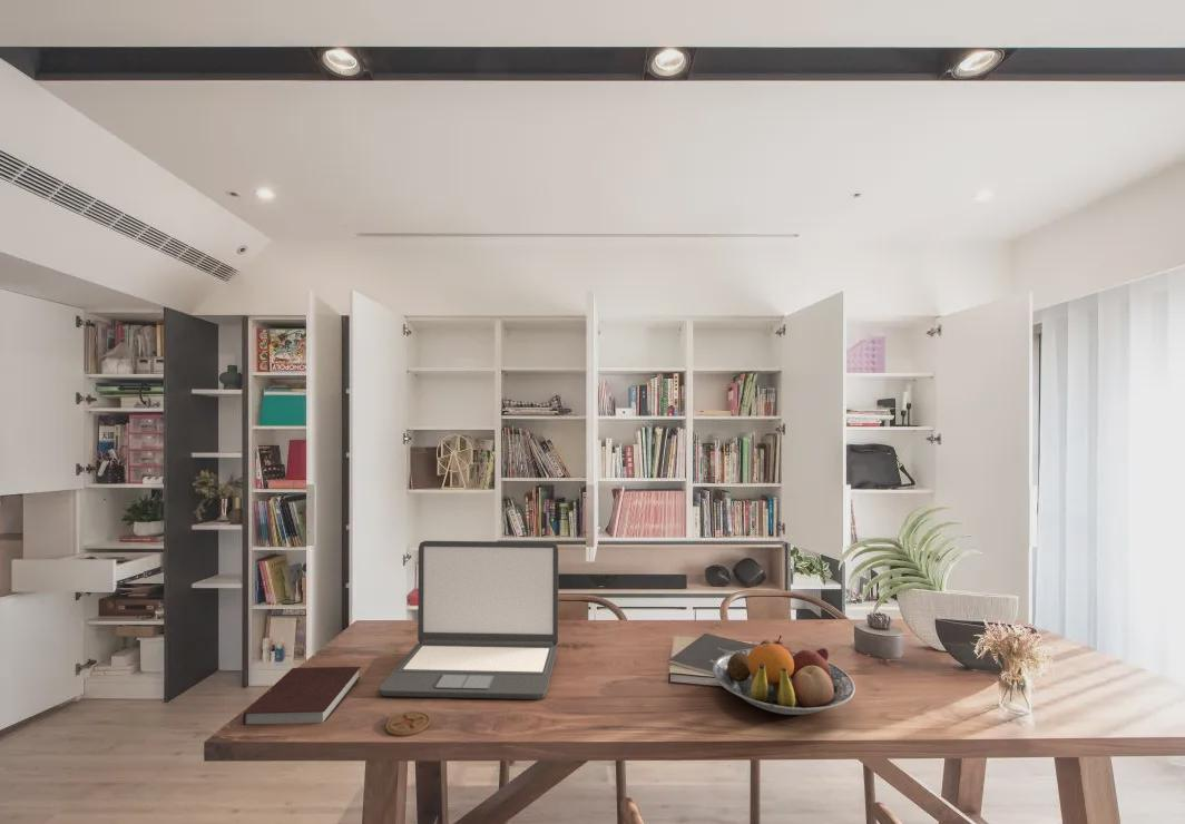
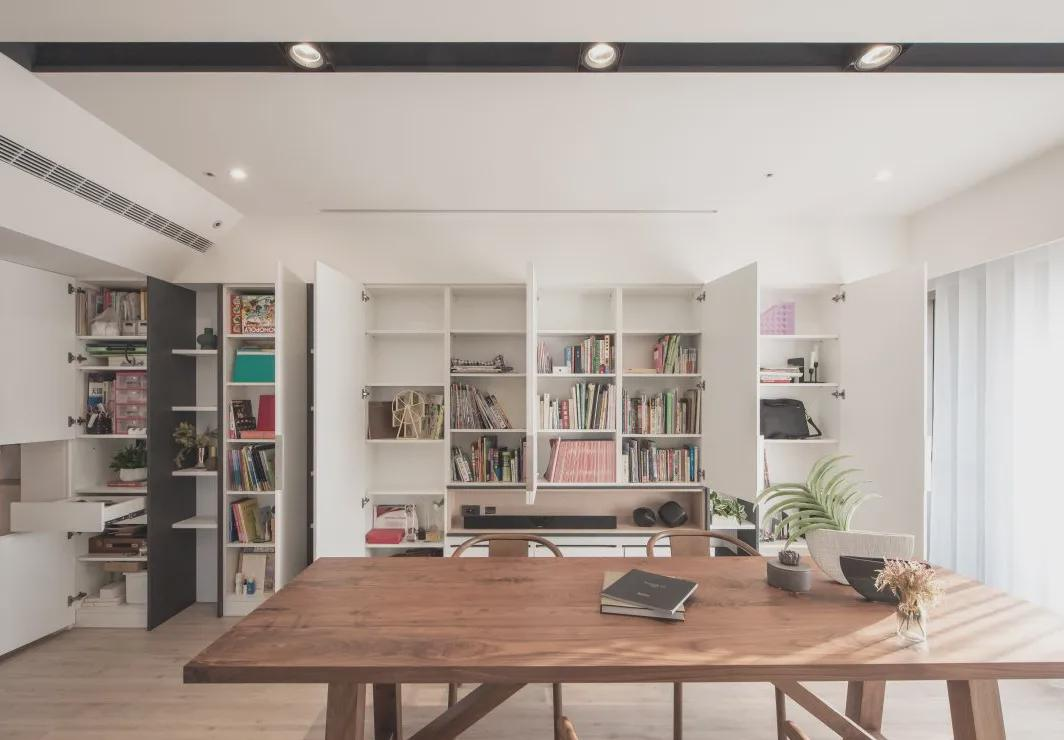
- fruit bowl (781, 669)
- laptop (476, 611)
- coaster (408, 723)
- notebook (306, 693)
